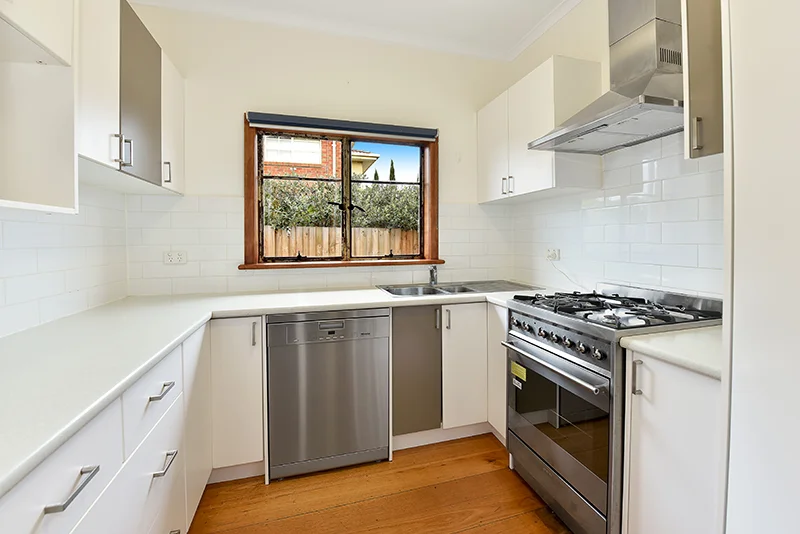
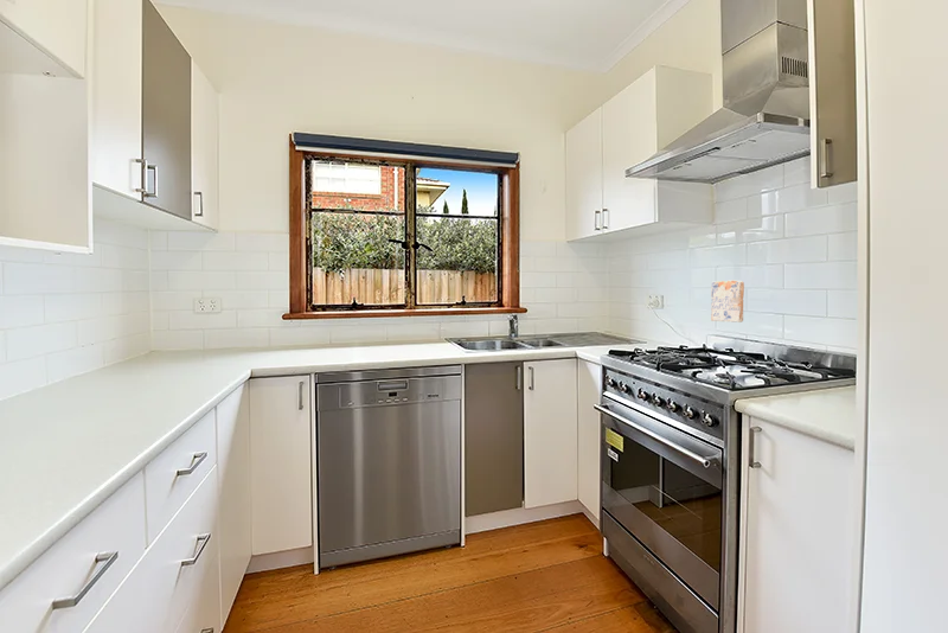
+ ceramic tile (726, 301)
